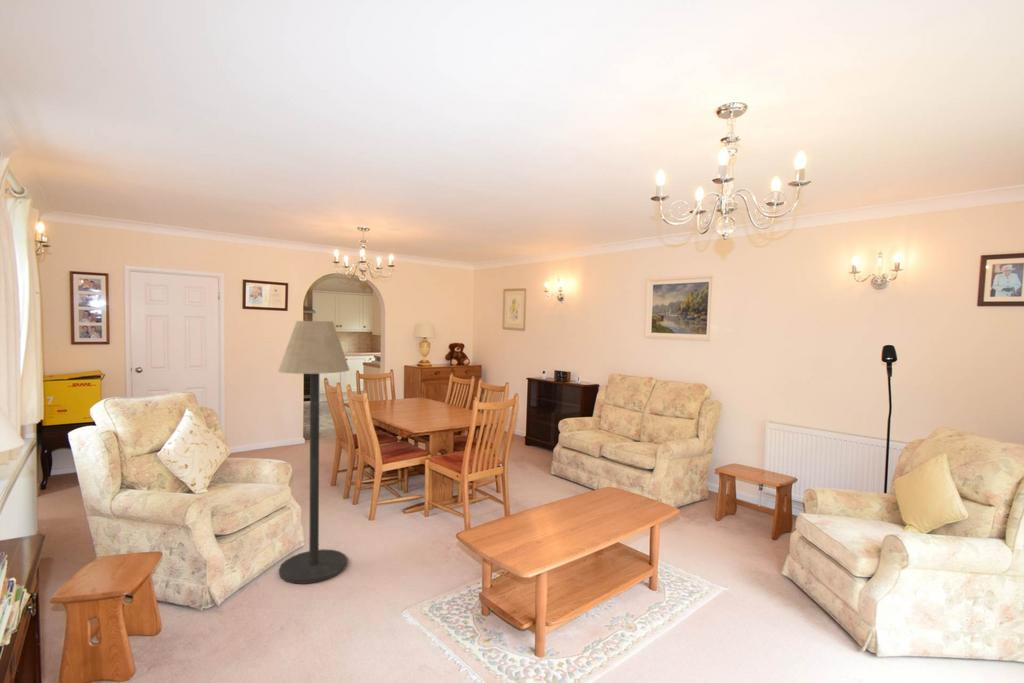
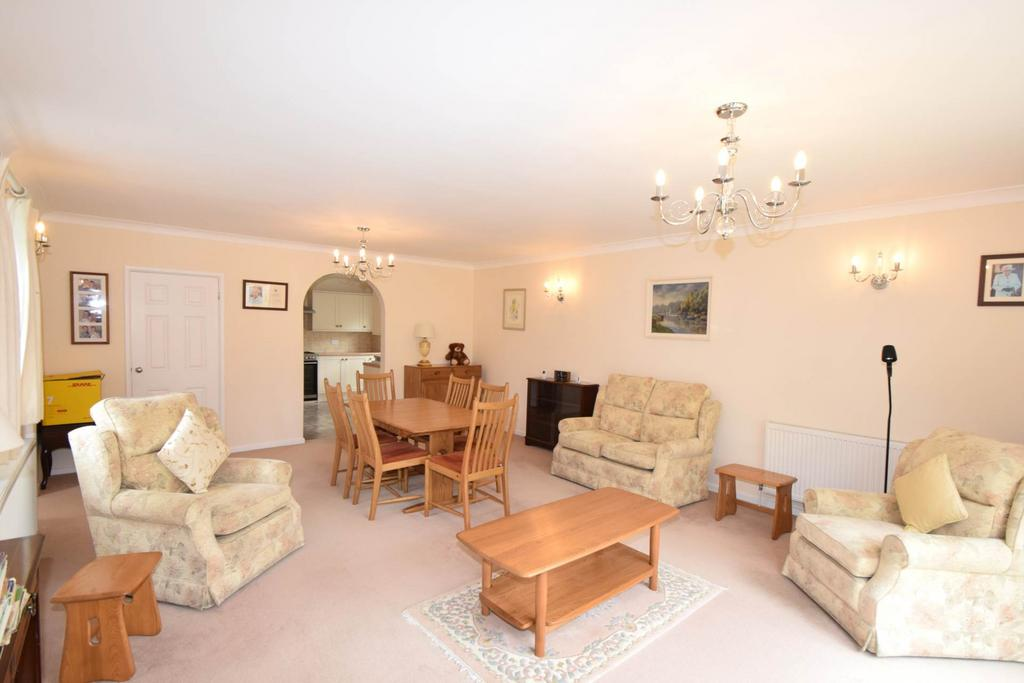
- floor lamp (314, 445)
